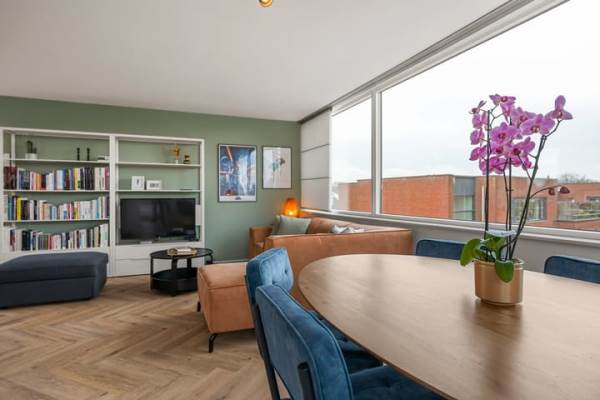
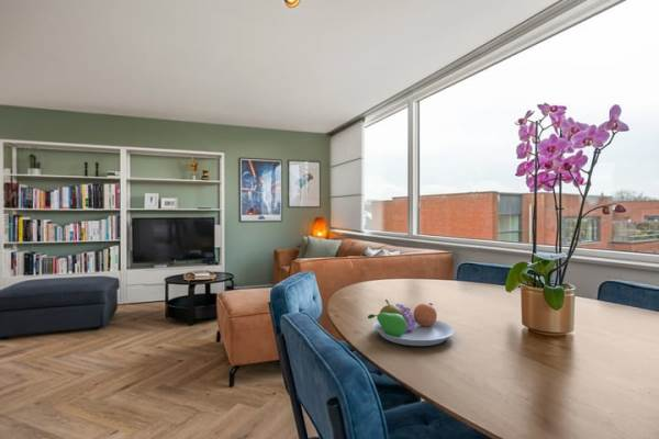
+ fruit bowl (409, 318)
